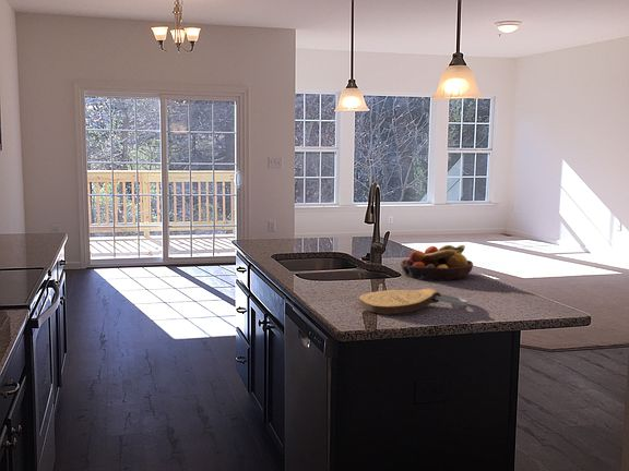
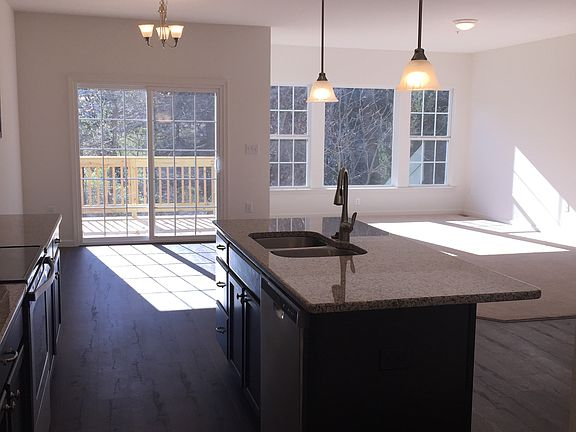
- key chain (415, 298)
- fruit bowl (436, 259)
